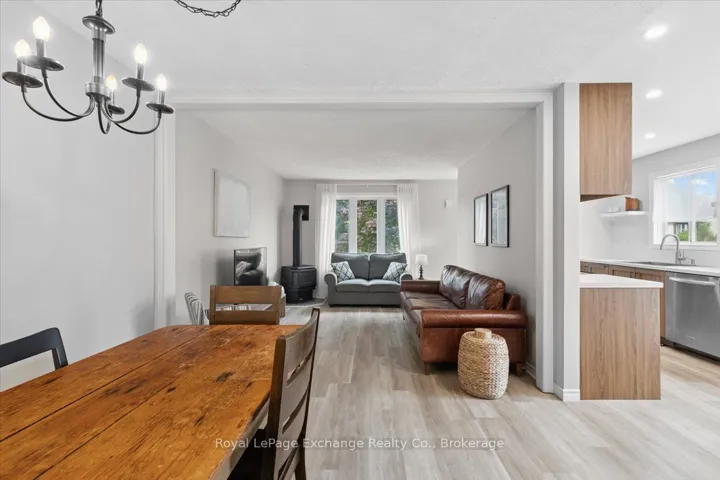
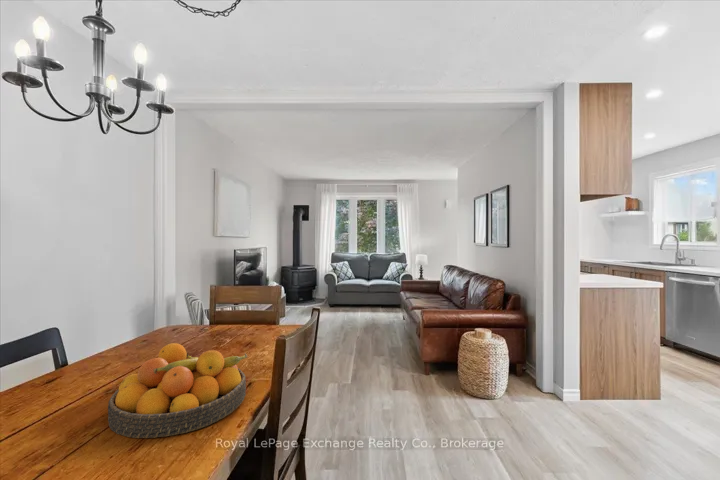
+ fruit bowl (182, 377)
